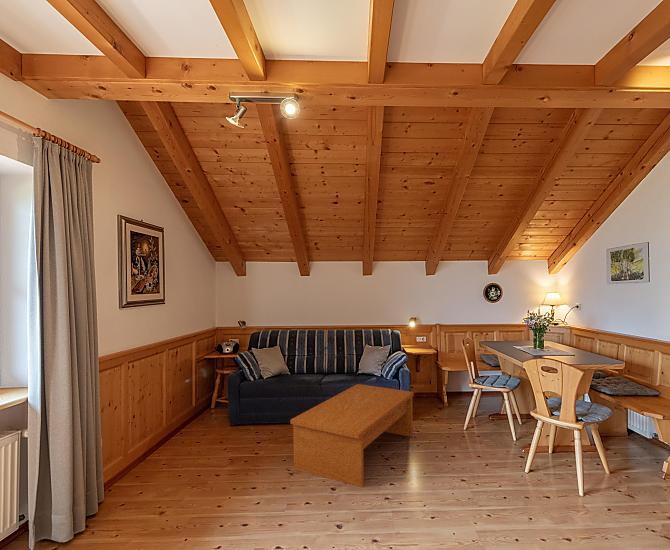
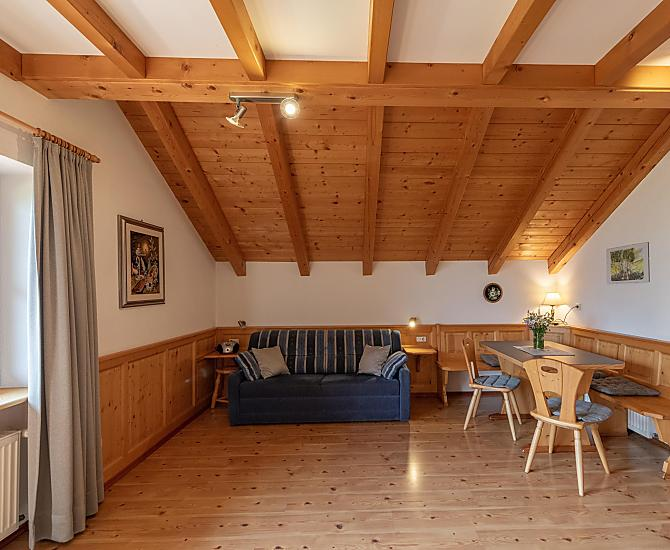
- coffee table (358, 427)
